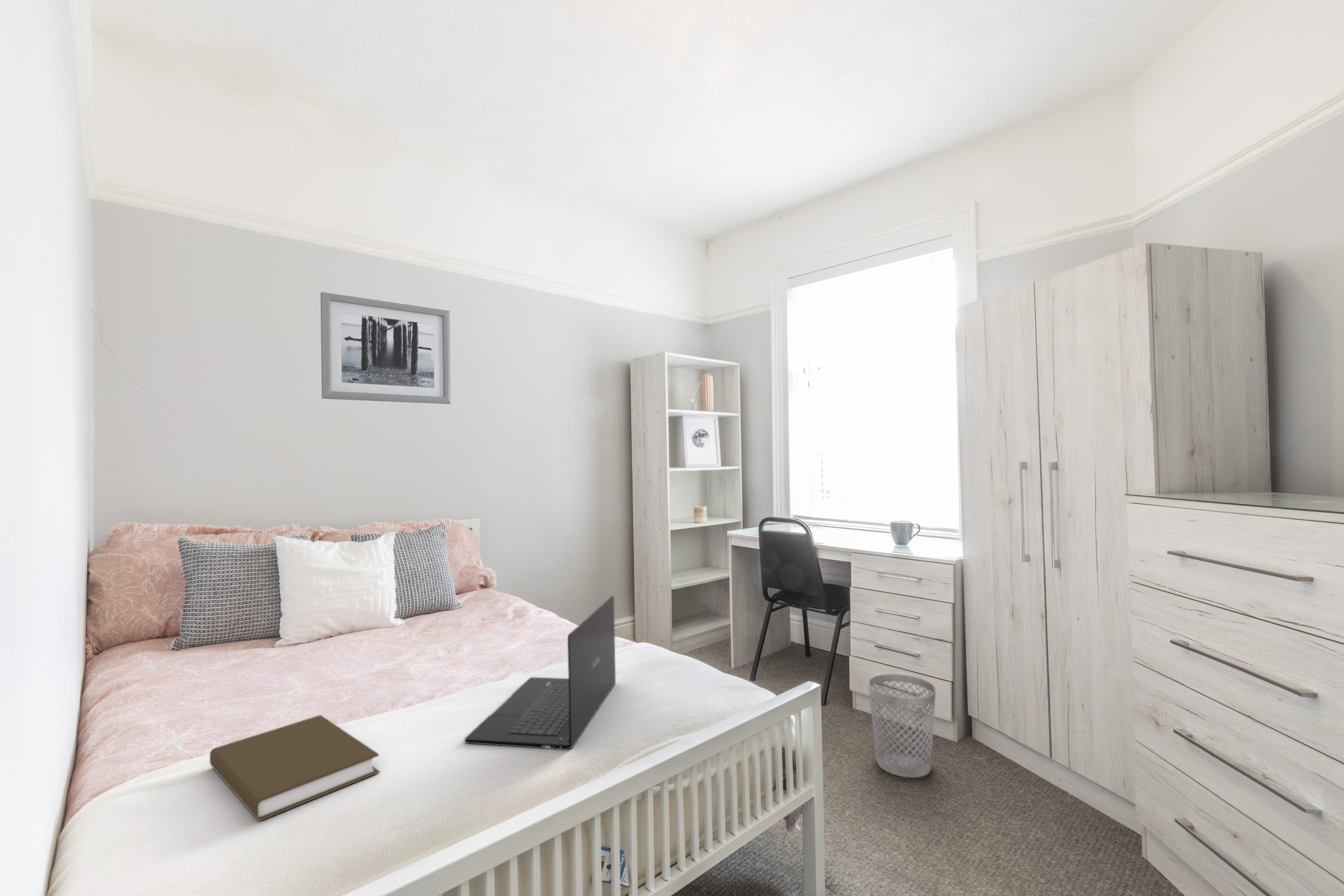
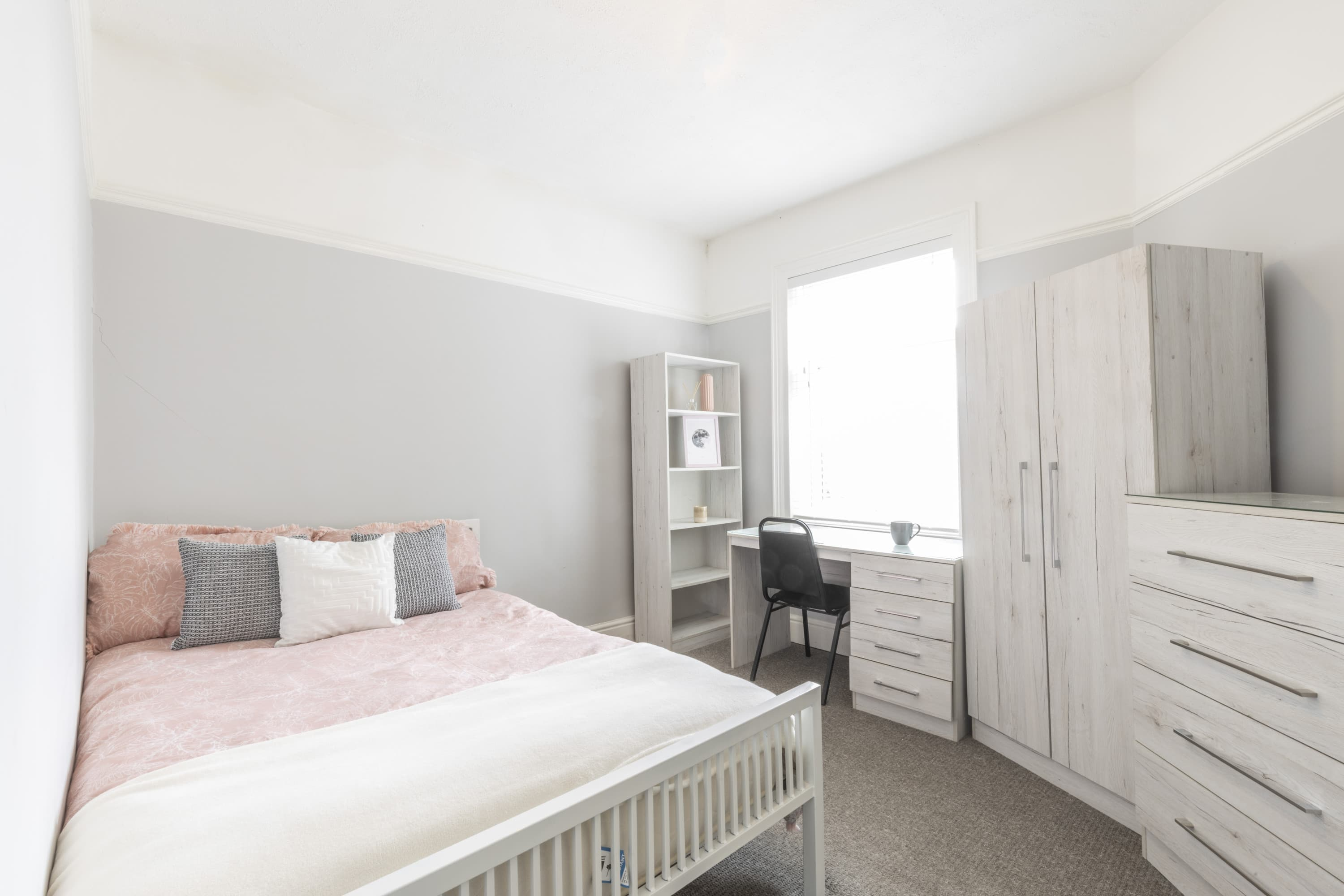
- book (293, 761)
- wastebasket (902, 724)
- laptop (545, 677)
- wall art (390, 352)
